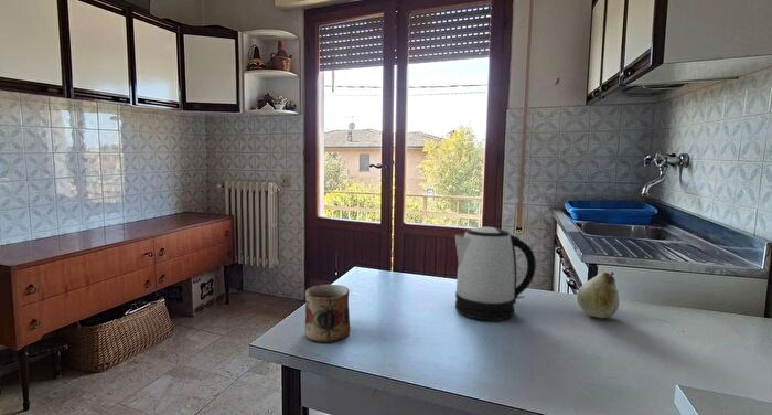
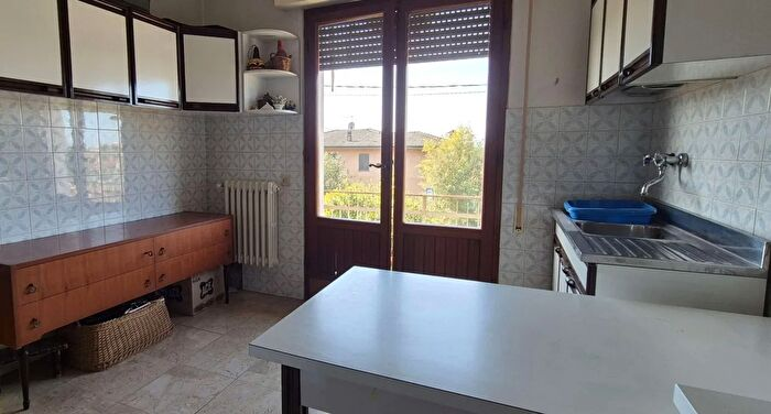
- mug (328, 310)
- kettle (494, 269)
- fruit (598, 292)
